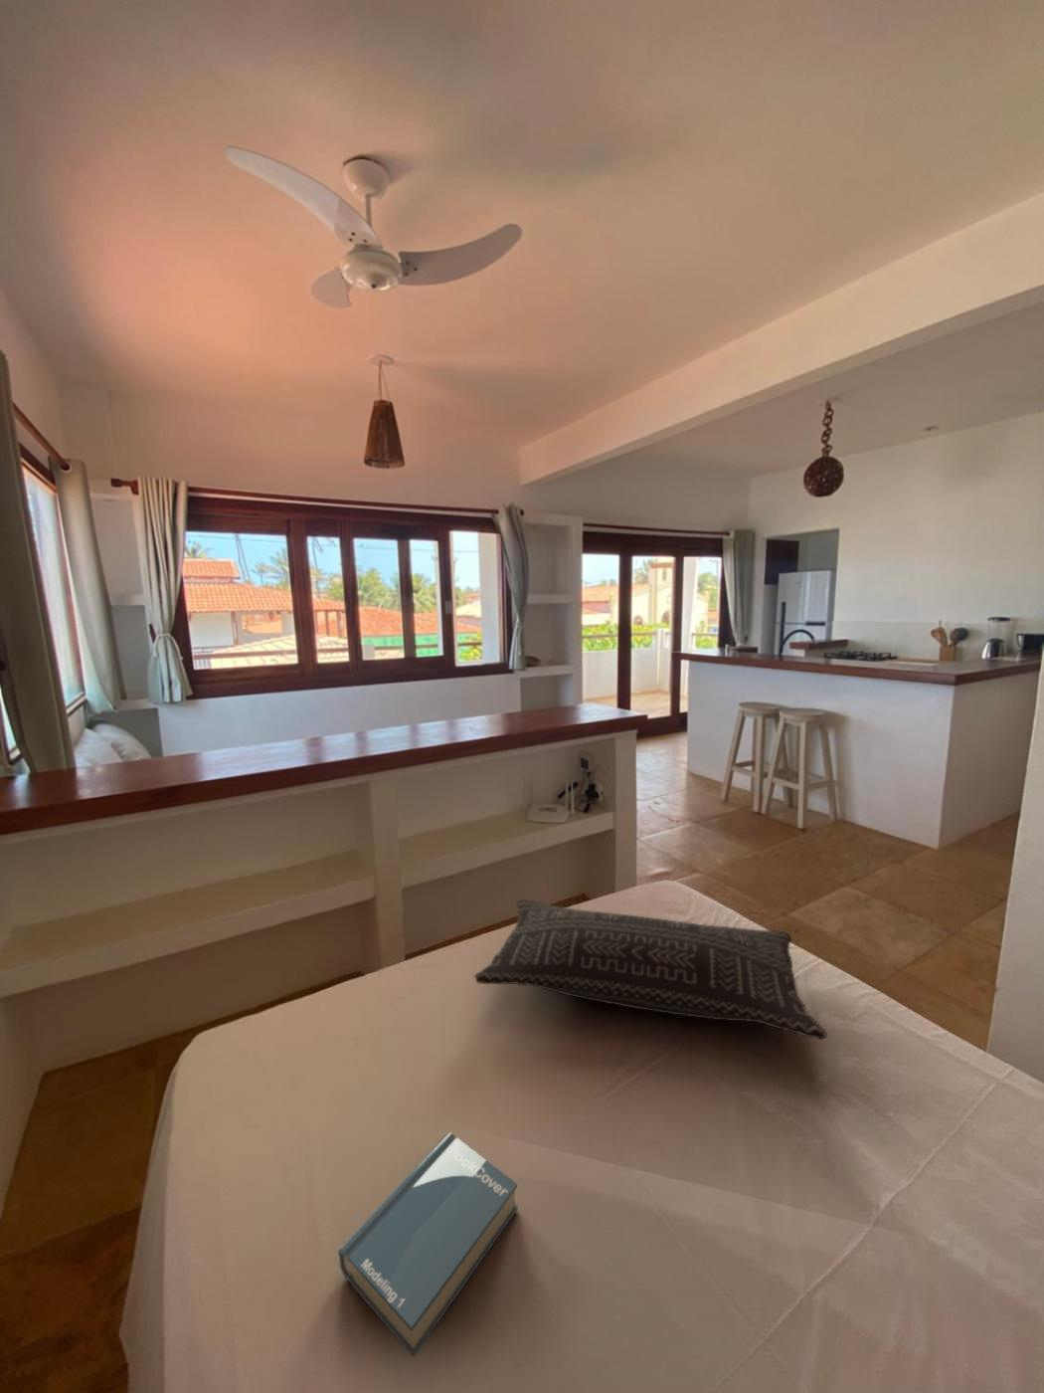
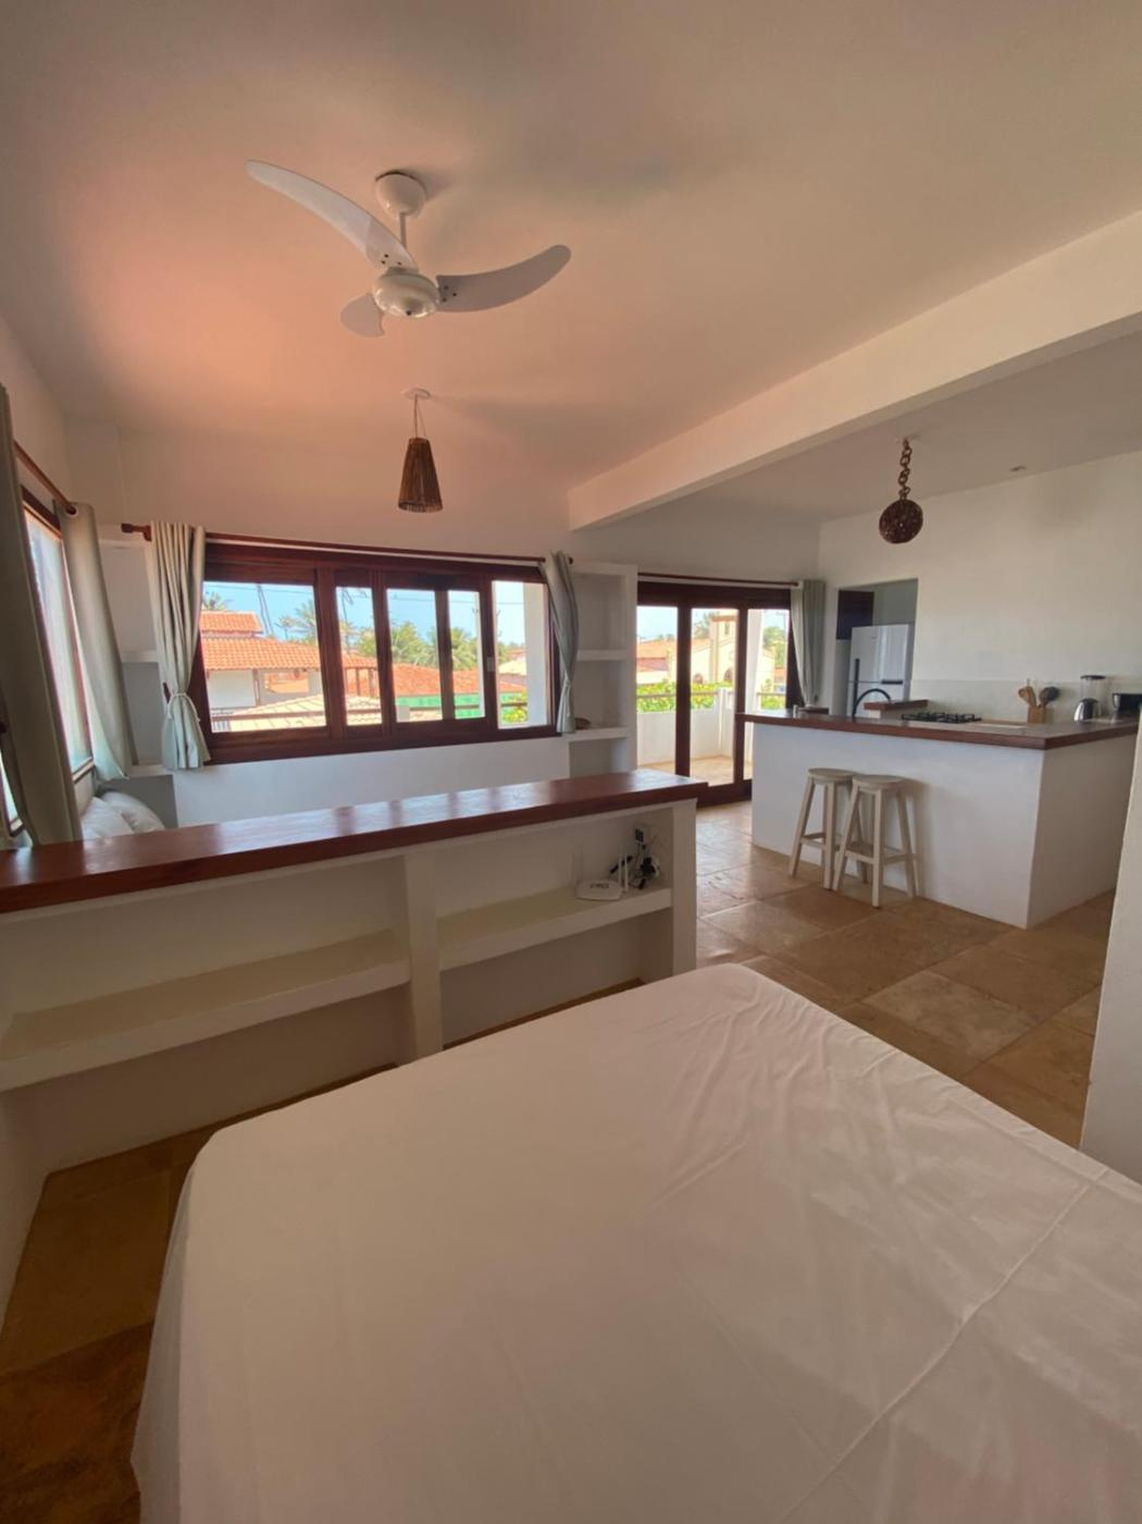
- hardback book (432, 1226)
- pillow (640, 959)
